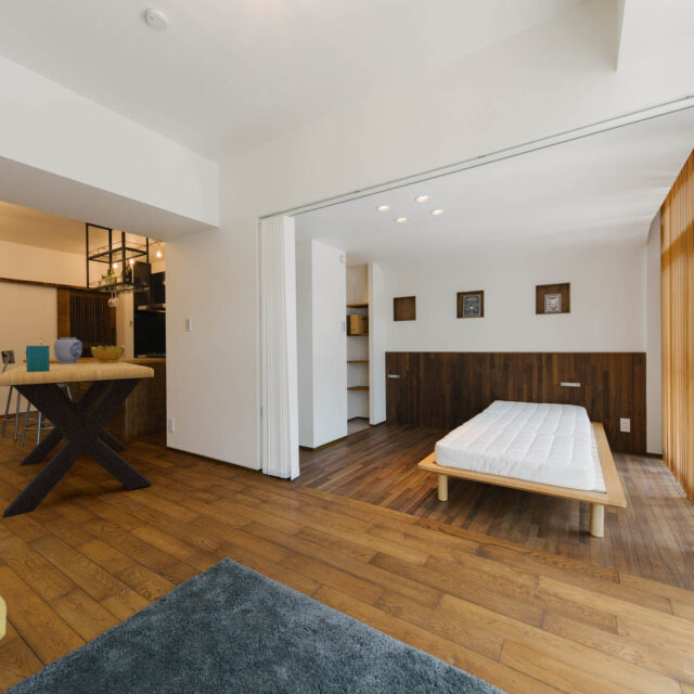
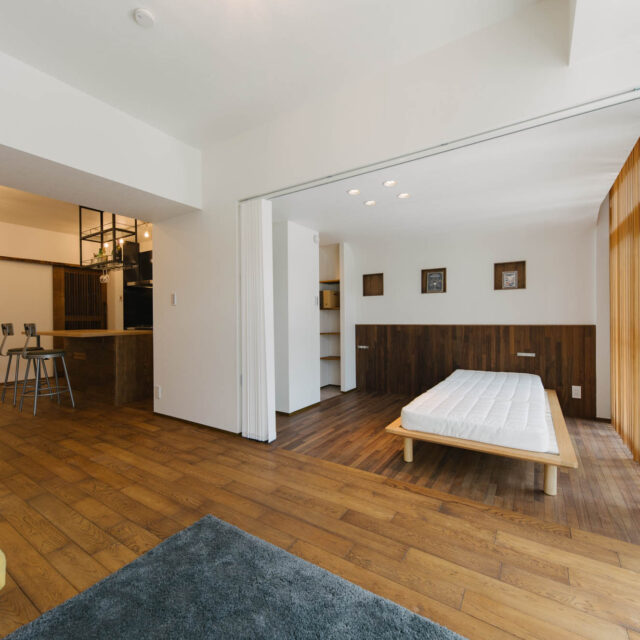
- dining table (78, 407)
- decorative bowl (108, 354)
- vase (67, 350)
